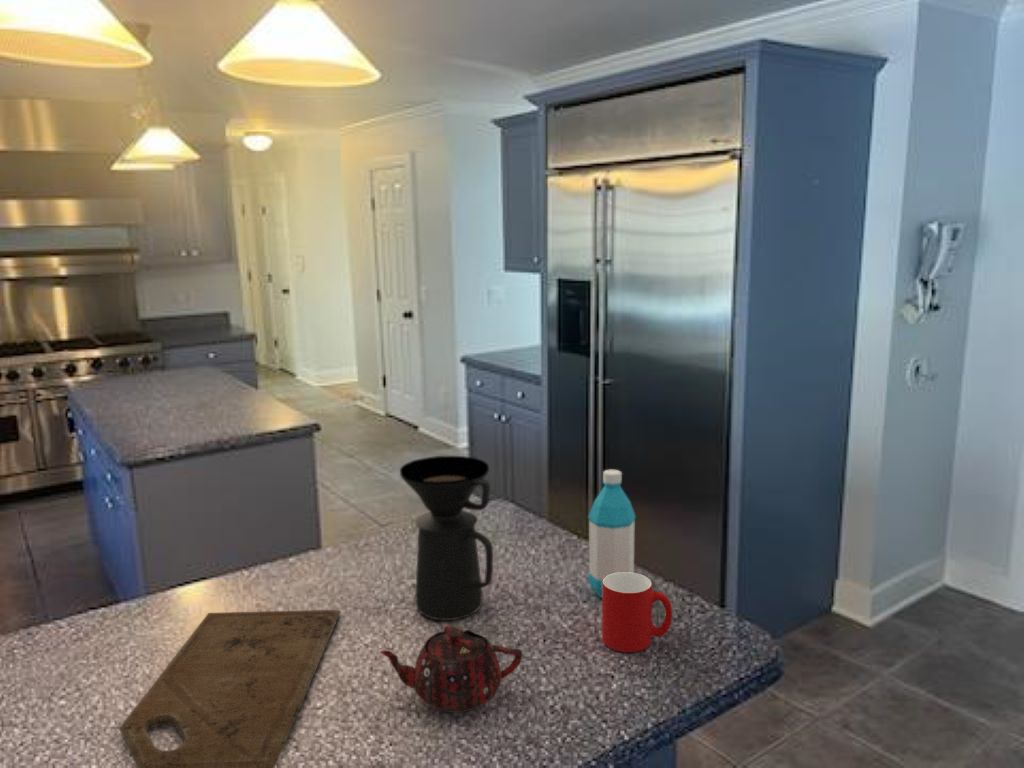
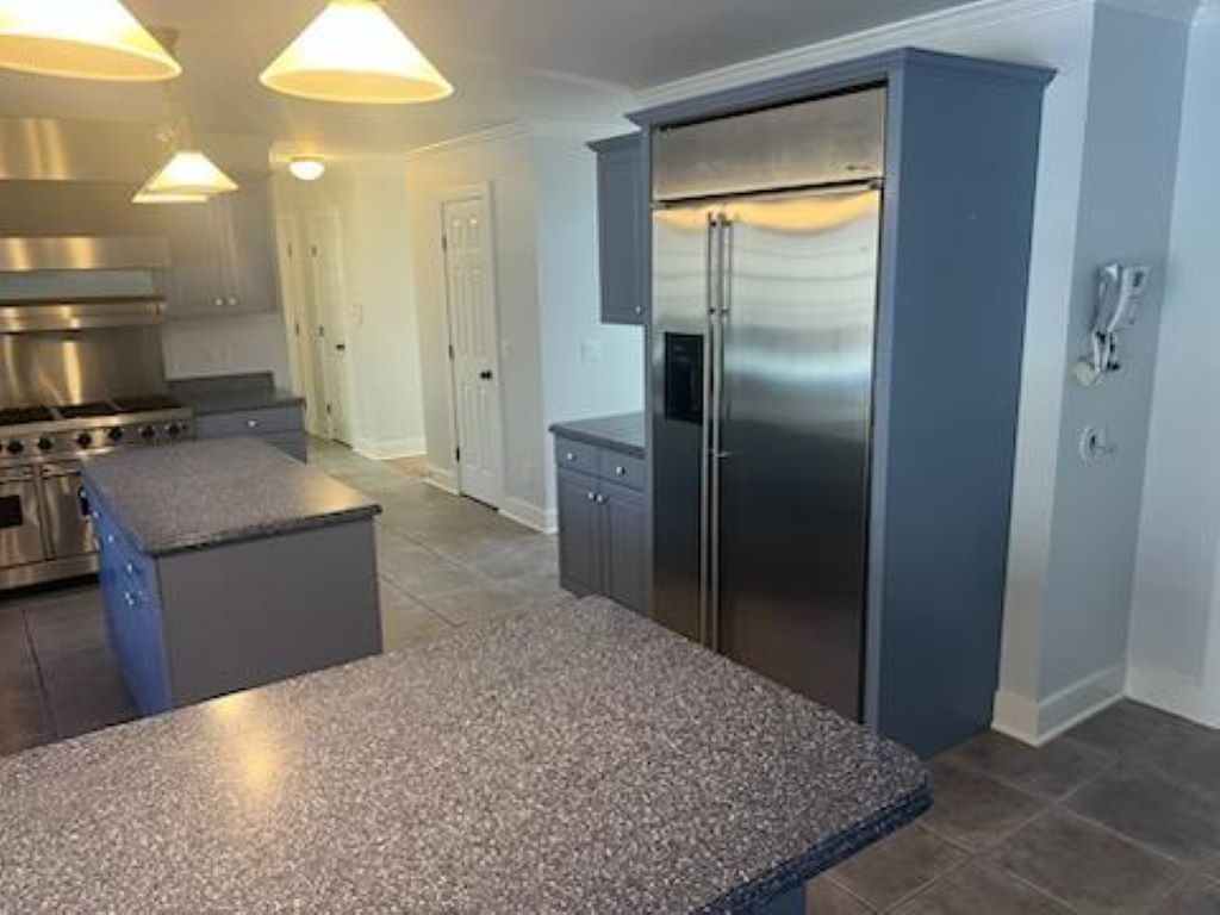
- coffee maker (447, 538)
- water bottle (611, 533)
- cup (636, 612)
- teapot (452, 661)
- cutting board (235, 678)
